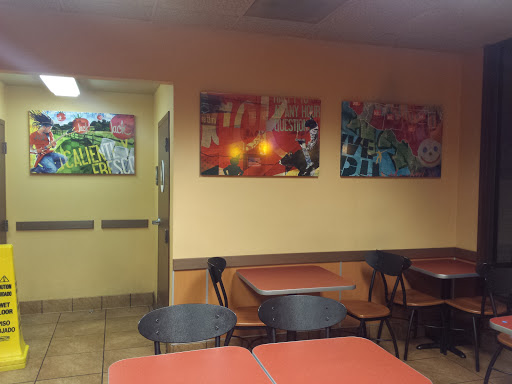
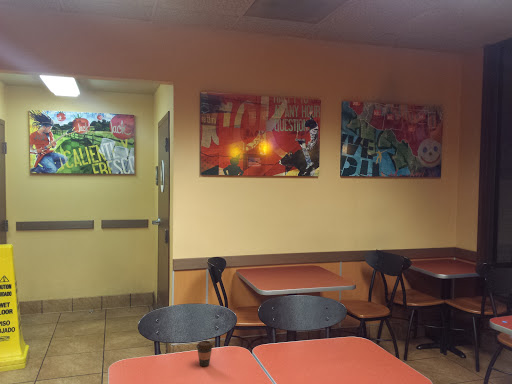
+ coffee cup (204, 353)
